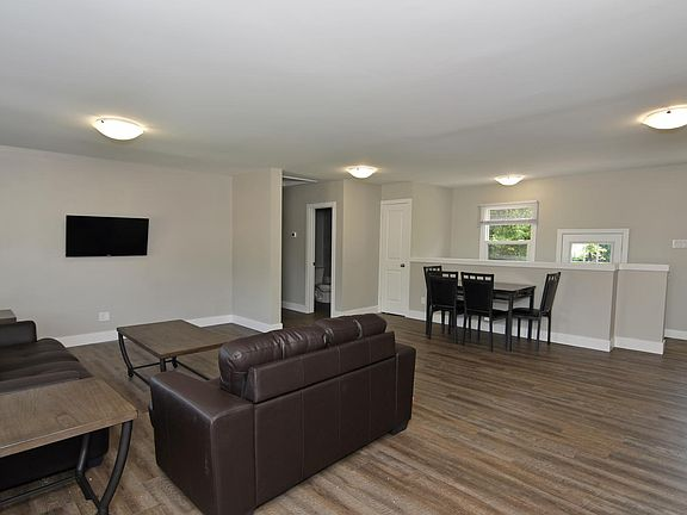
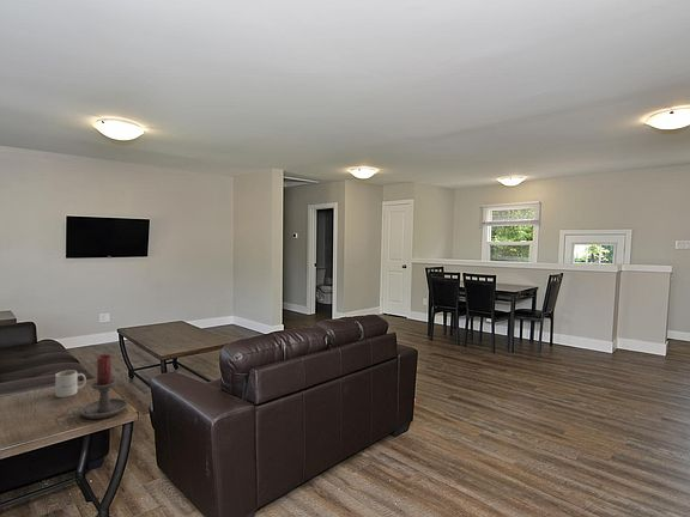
+ candle holder (97, 384)
+ mug (71, 382)
